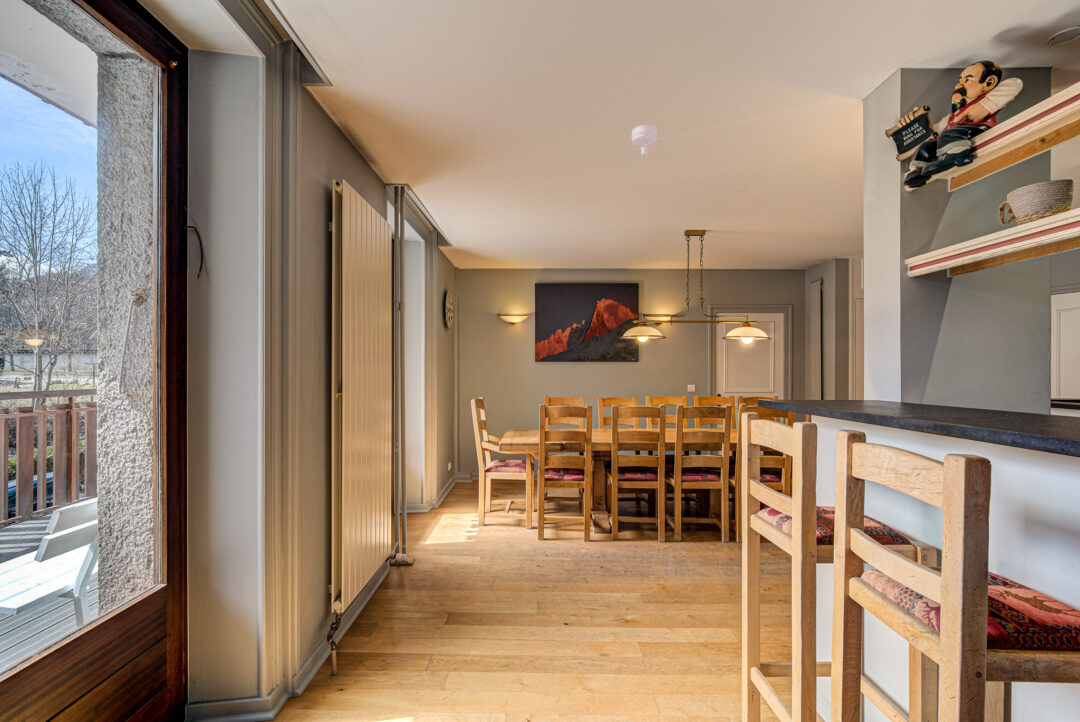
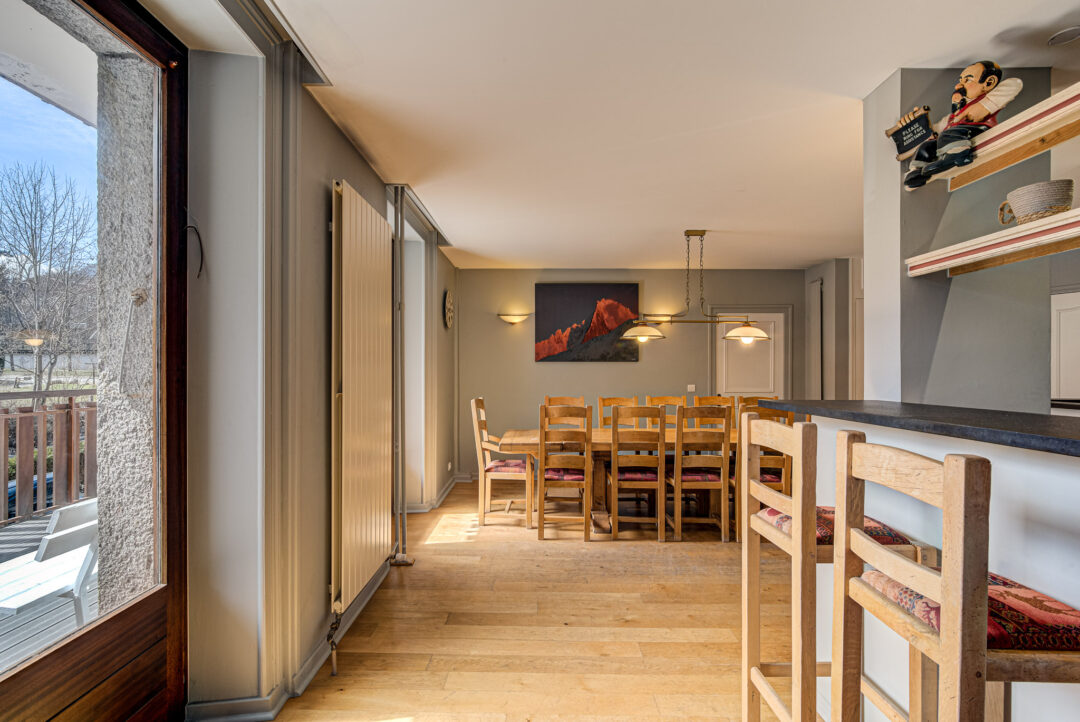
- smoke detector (644, 142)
